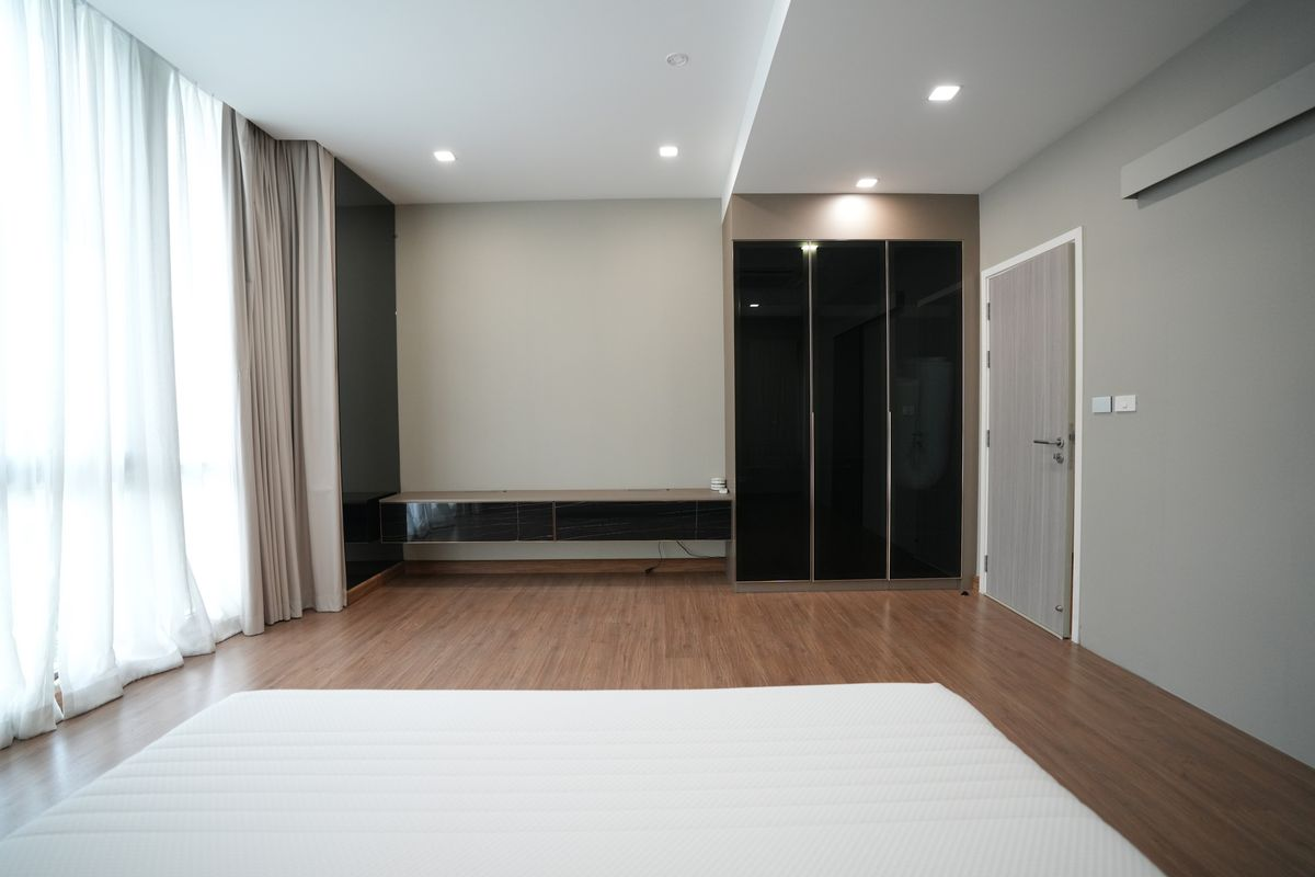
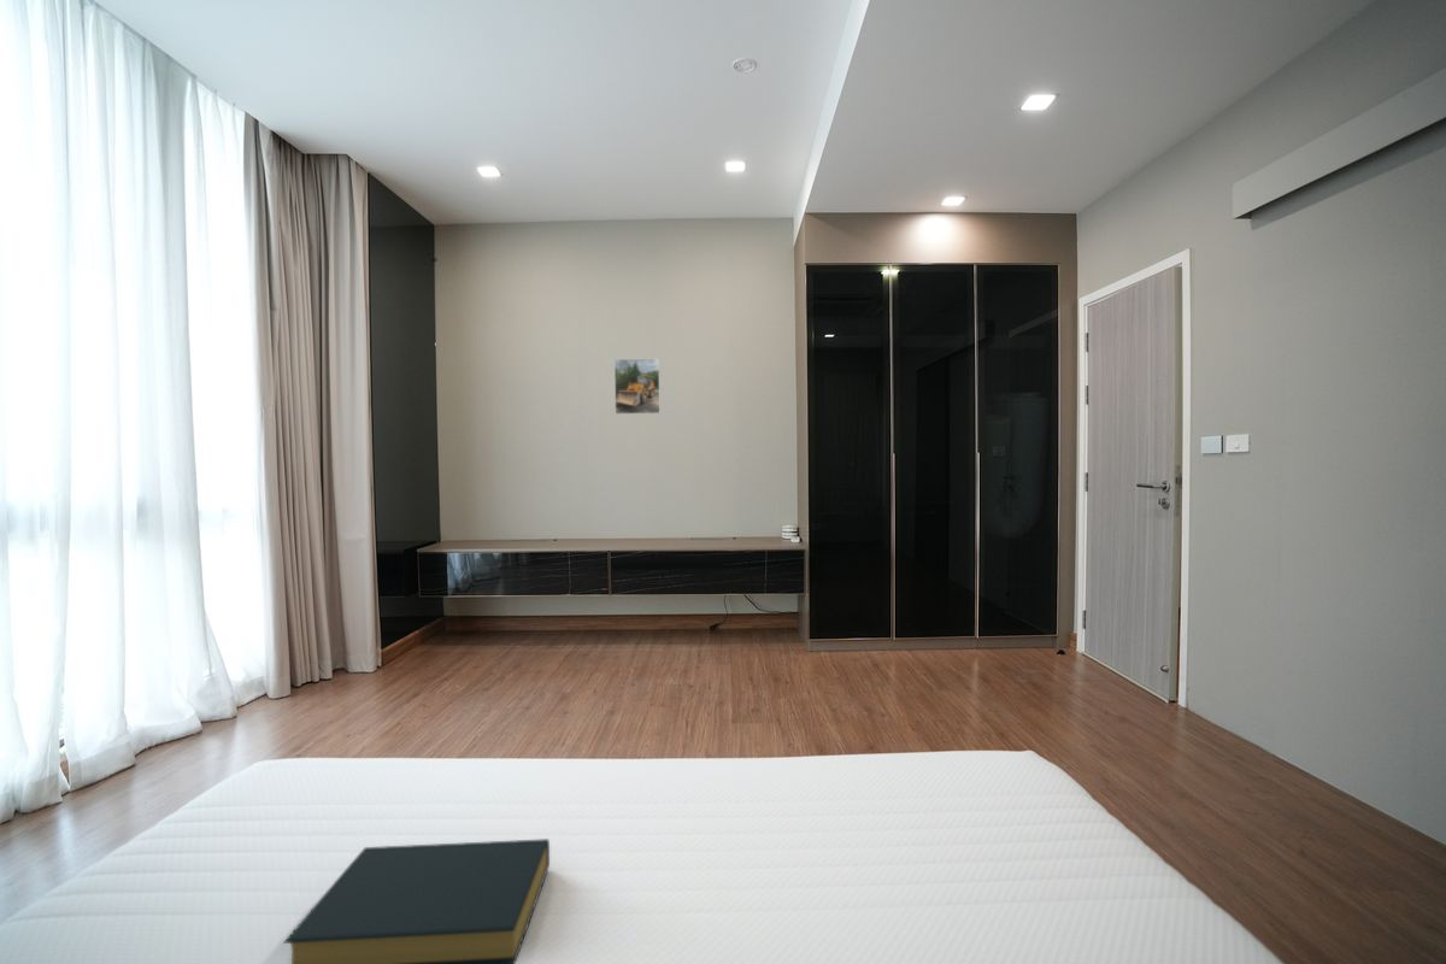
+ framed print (636, 386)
+ hardback book (433, 898)
